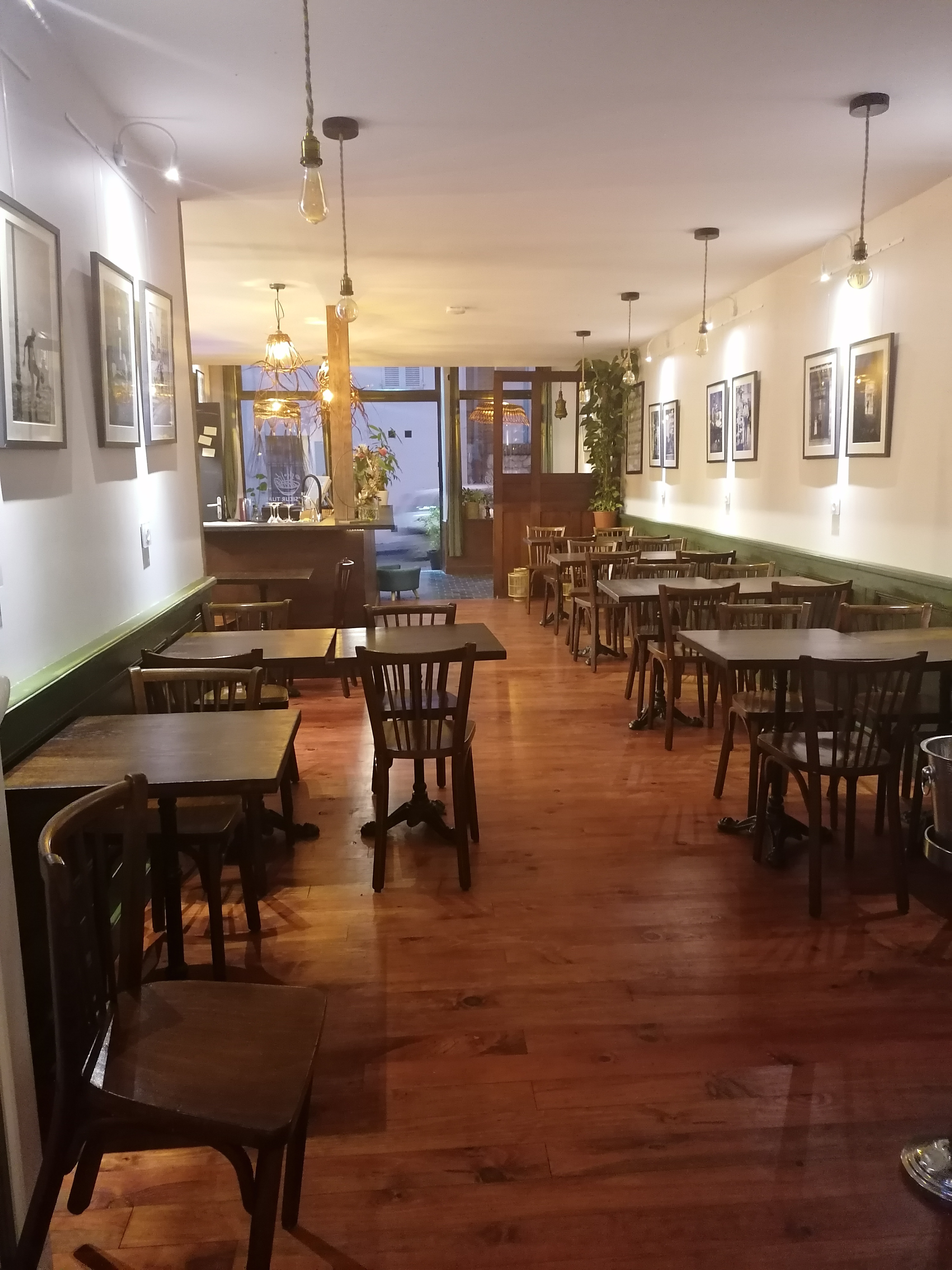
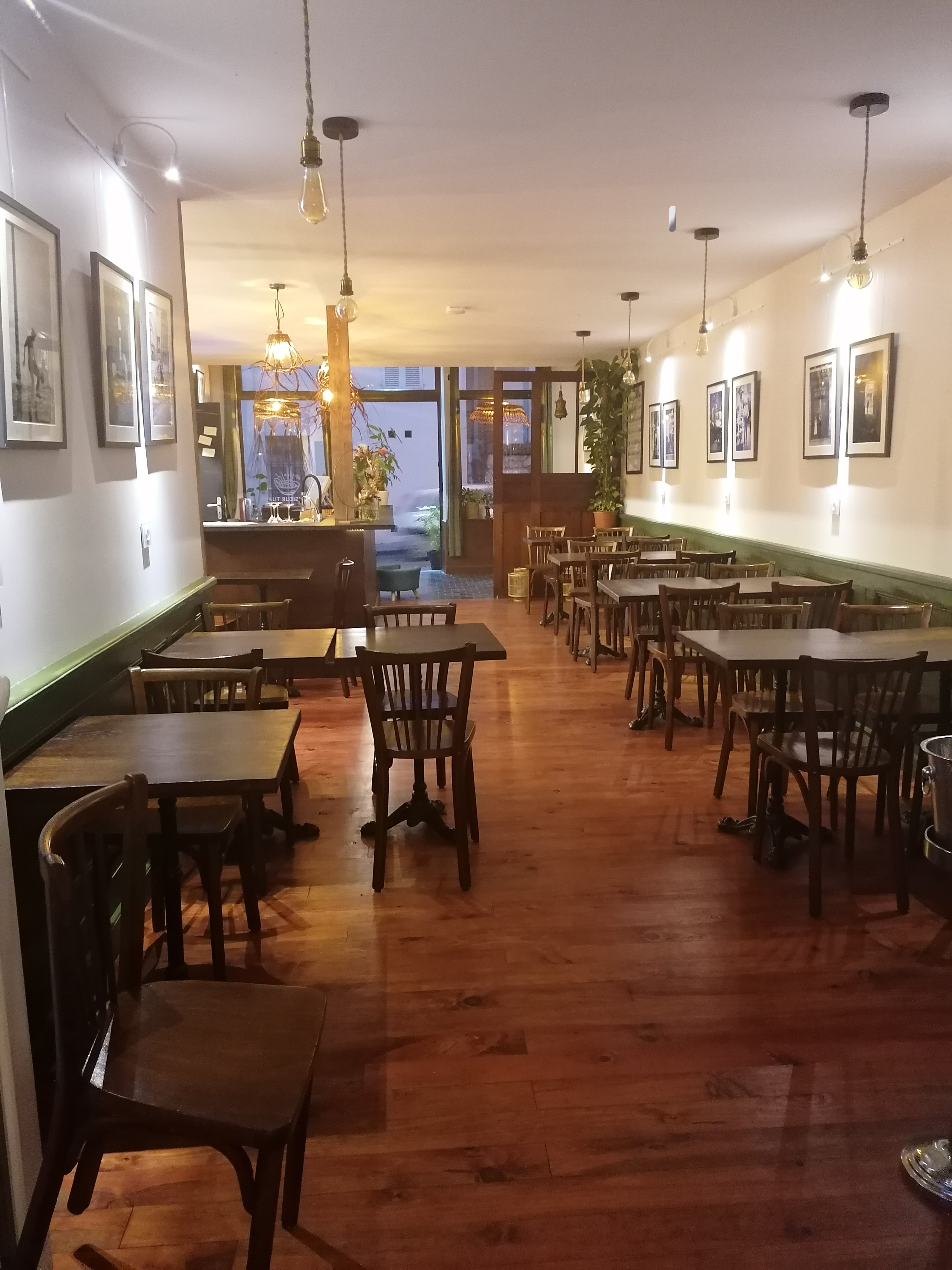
+ wheel (672, 219)
